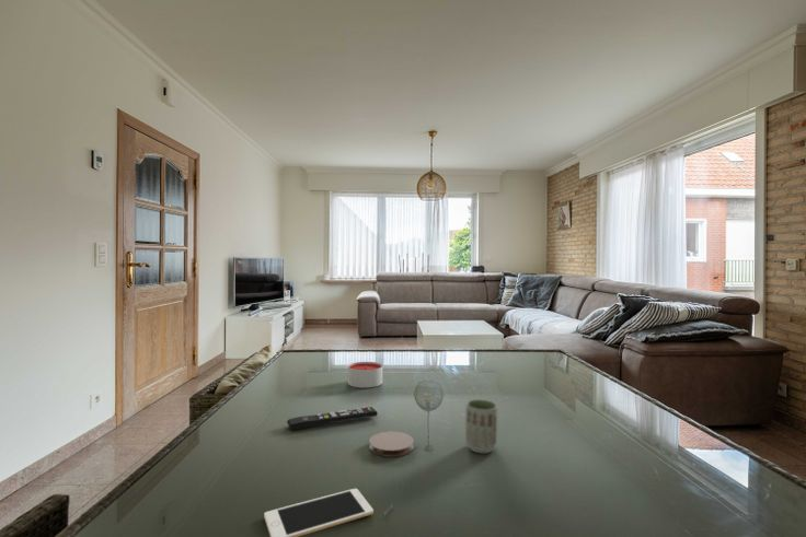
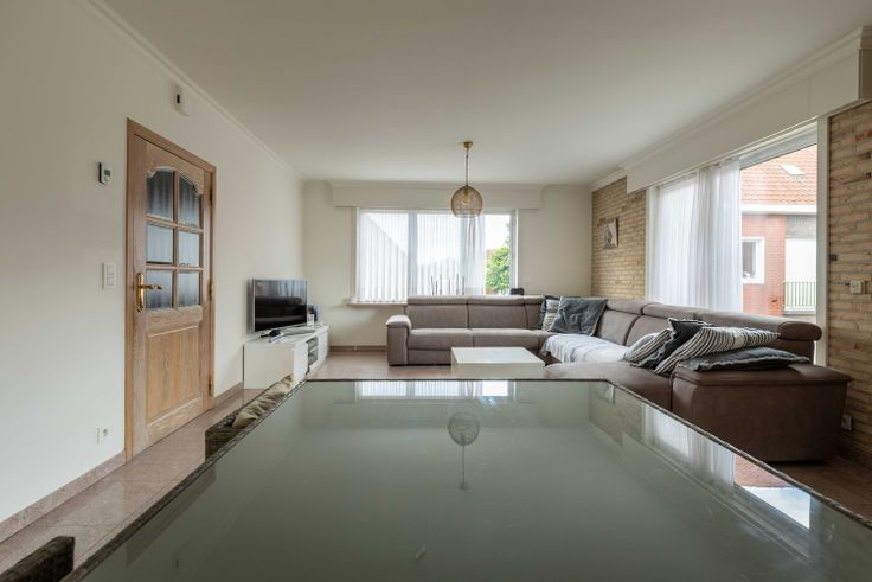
- cup (481, 425)
- candle (365, 373)
- coaster (391, 443)
- cell phone (319, 513)
- remote control (333, 417)
